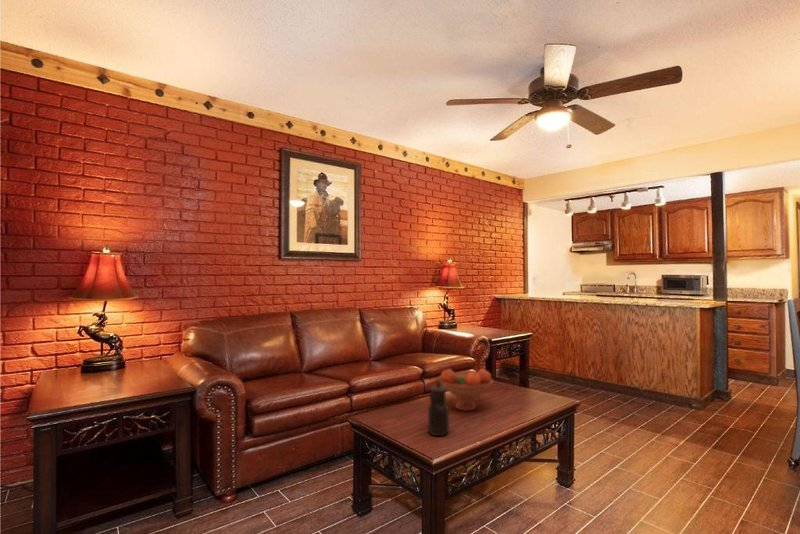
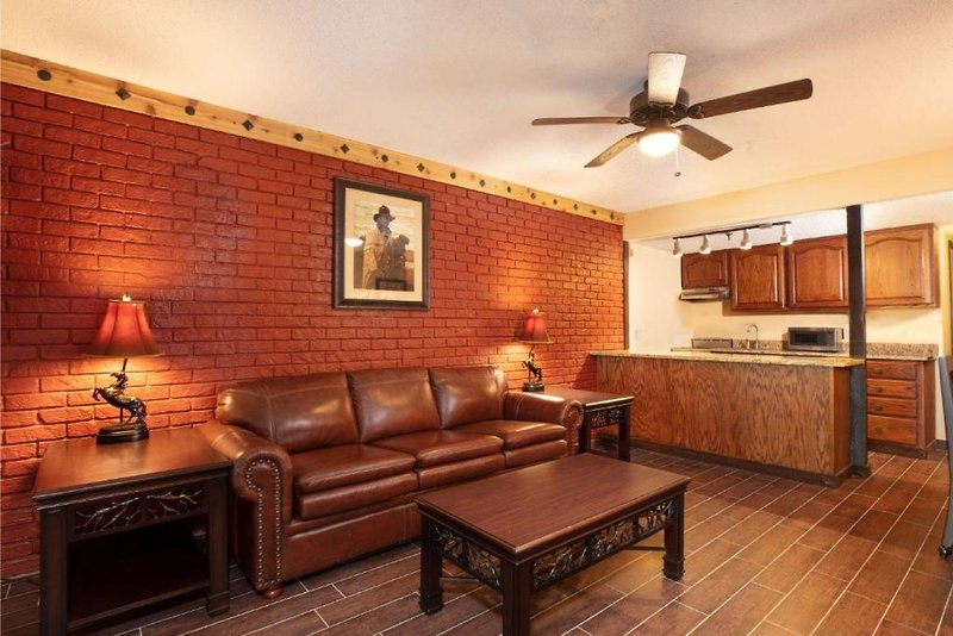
- teapot (438, 406)
- fruit bowl (465, 387)
